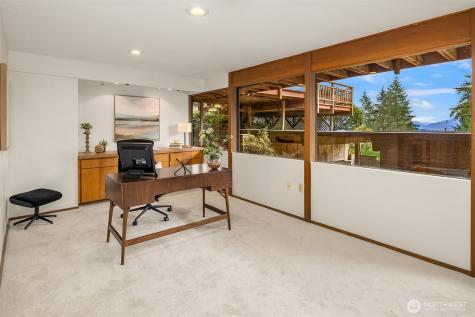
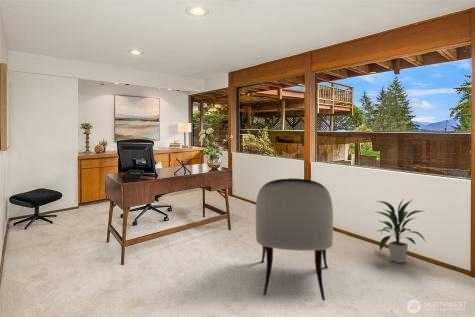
+ armchair (293, 228)
+ indoor plant (395, 228)
